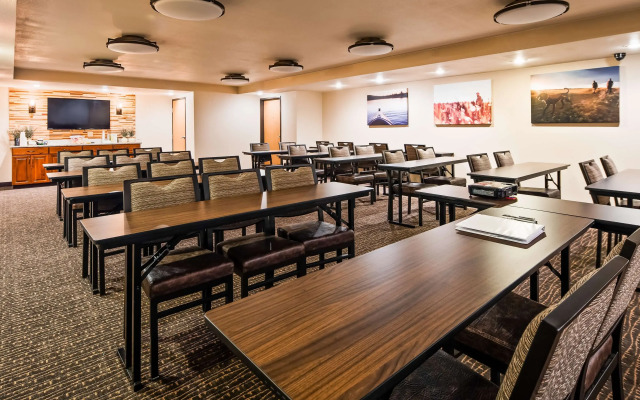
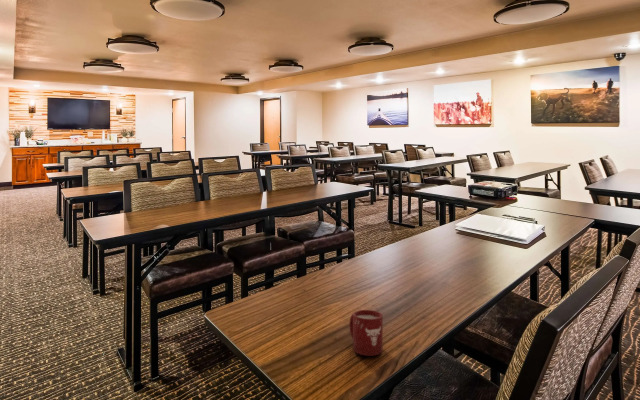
+ cup (363, 329)
